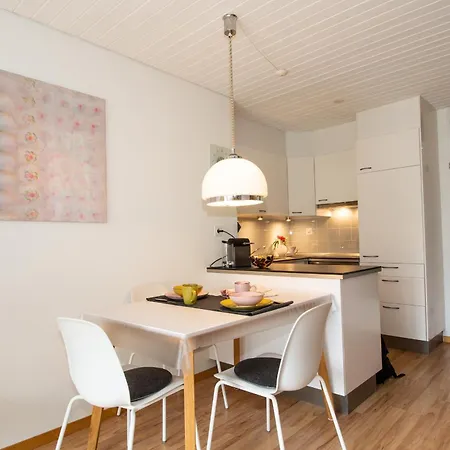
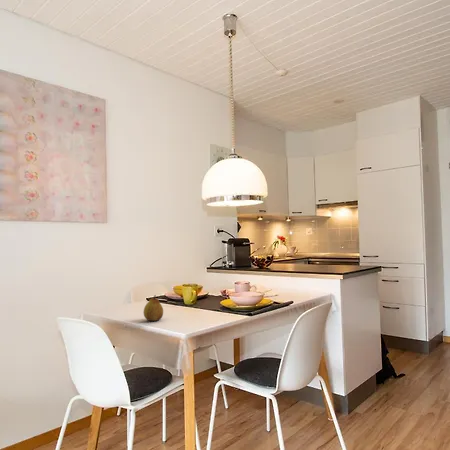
+ fruit (153, 307)
